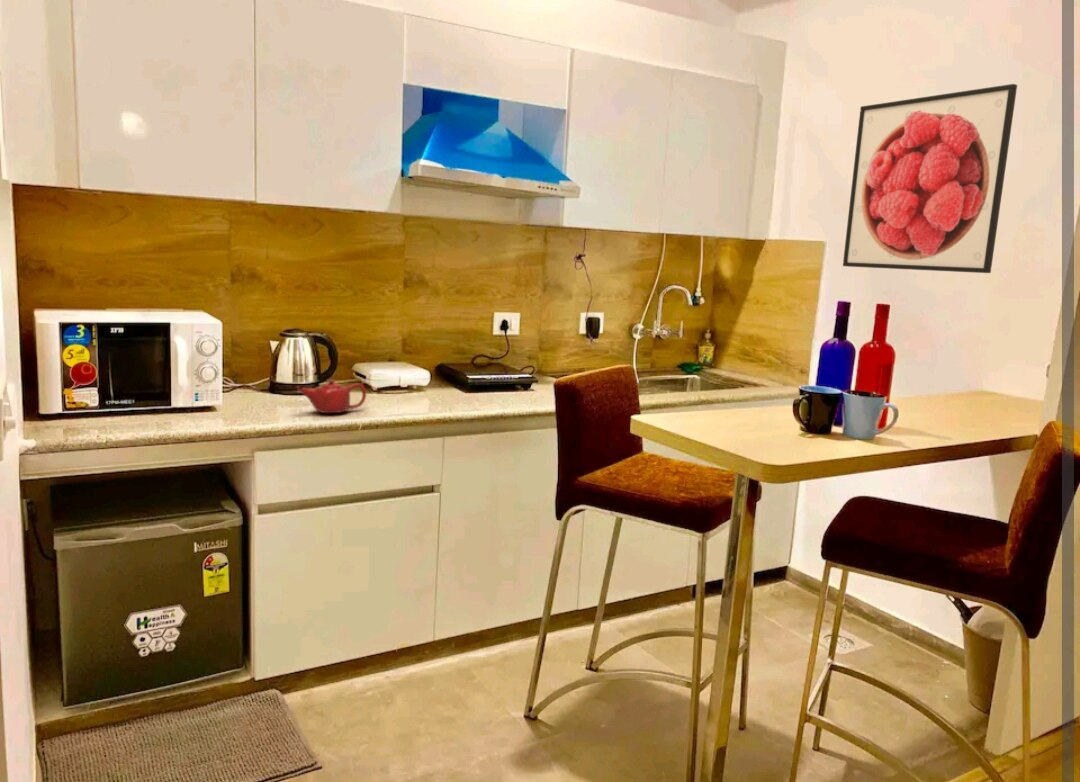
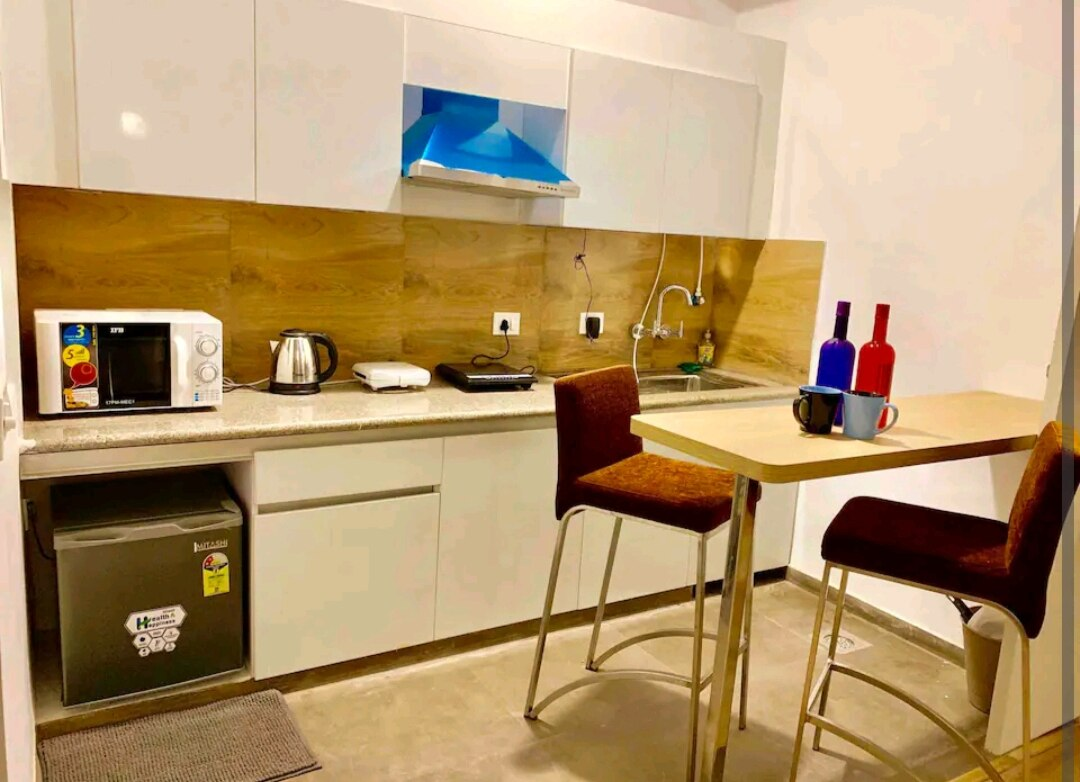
- teapot (332, 396)
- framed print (921, 184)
